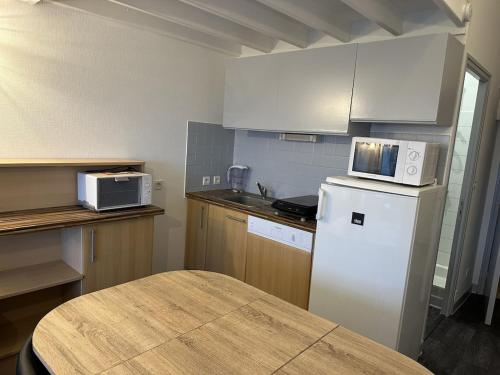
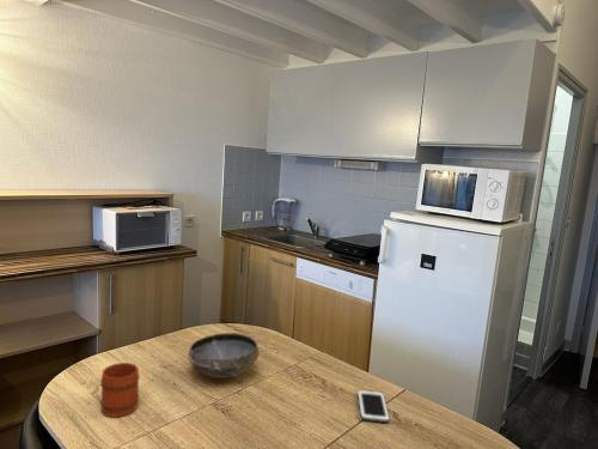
+ cell phone (372, 405)
+ bowl (224, 358)
+ mug (122, 386)
